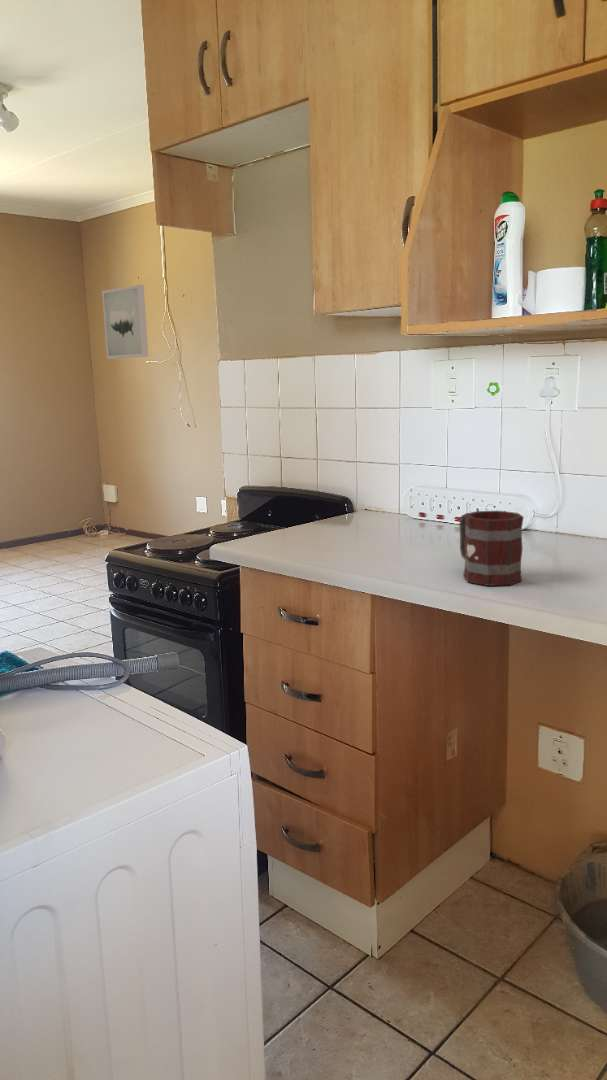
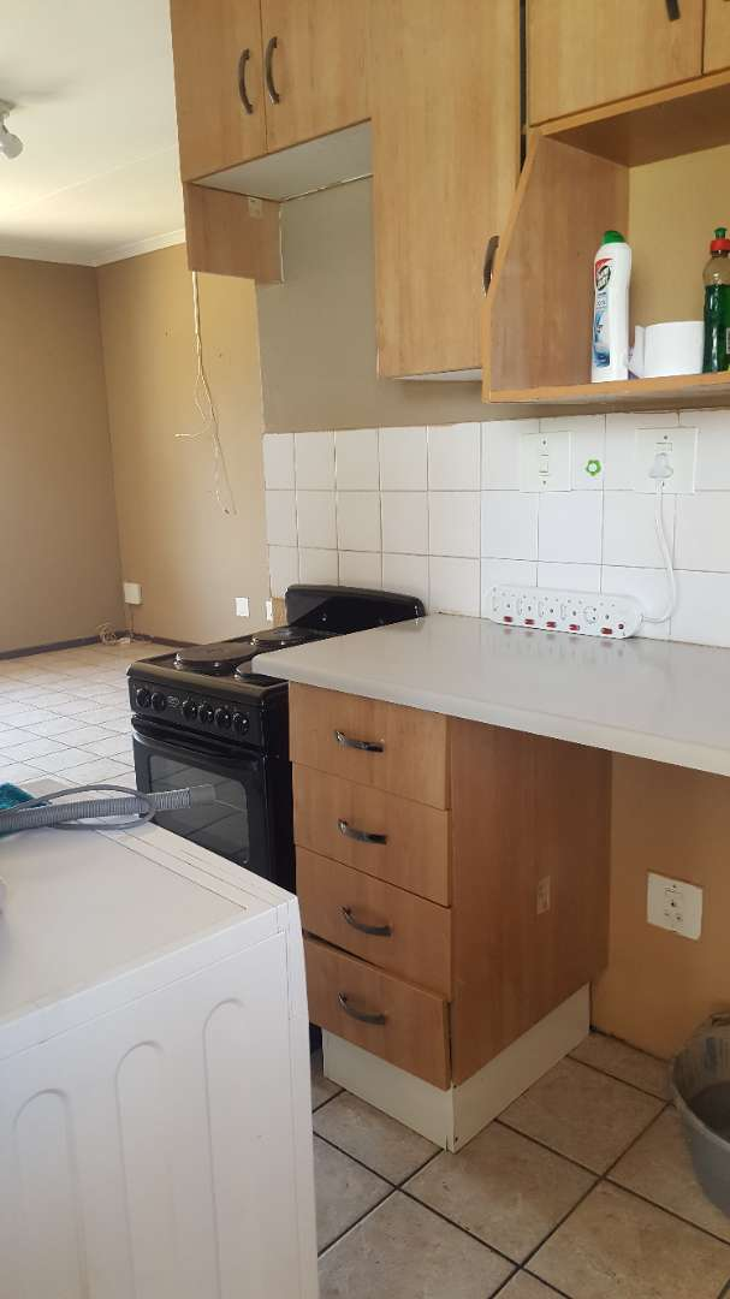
- wall art (124, 323)
- mug (485, 544)
